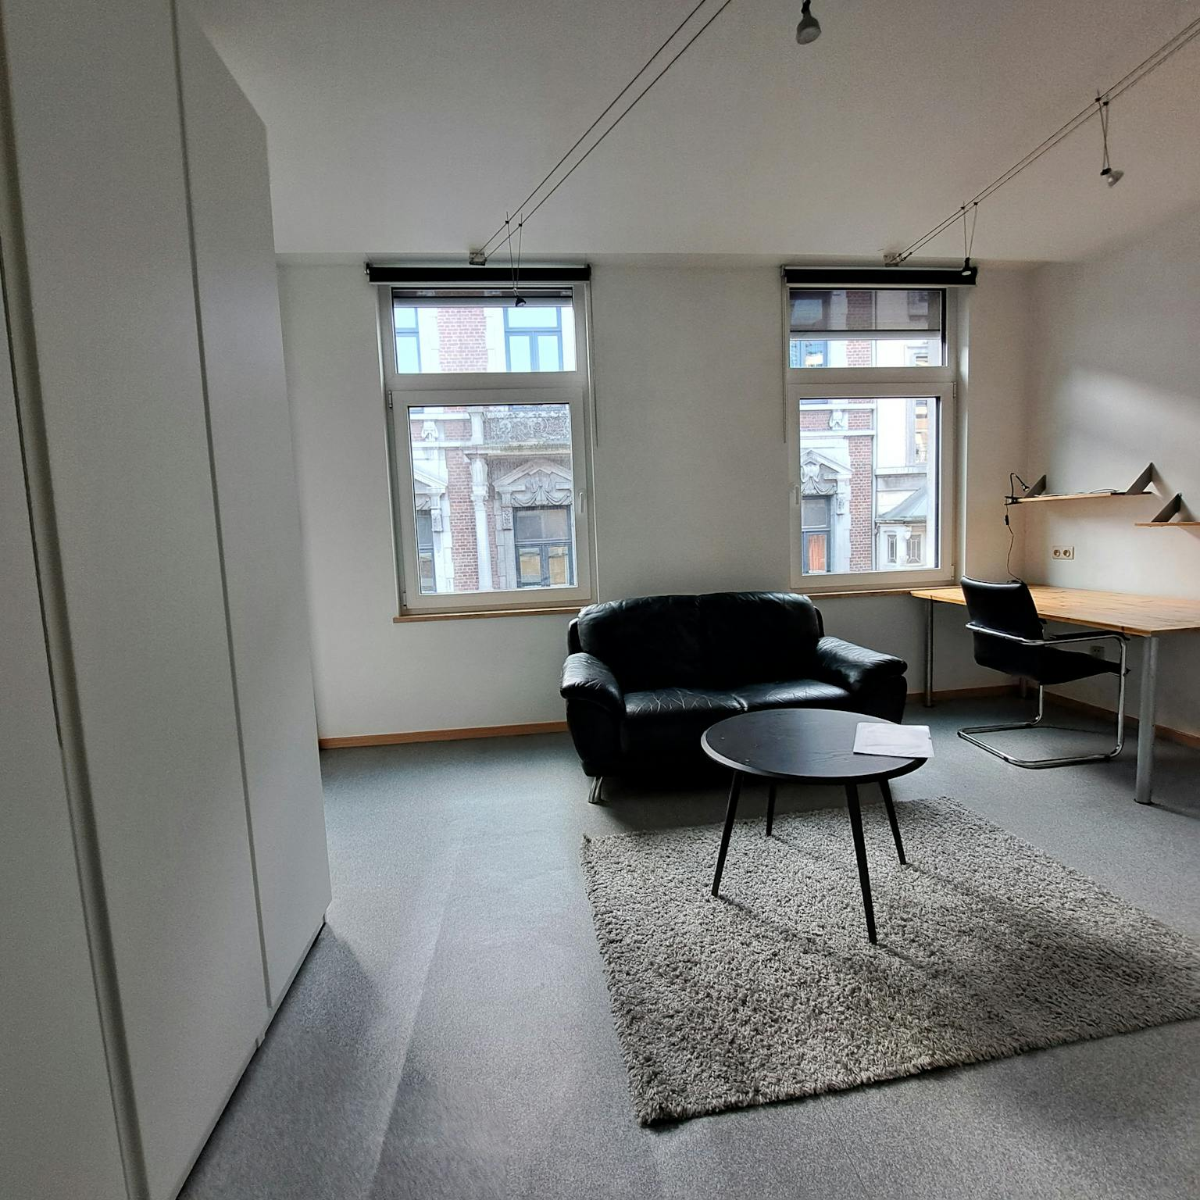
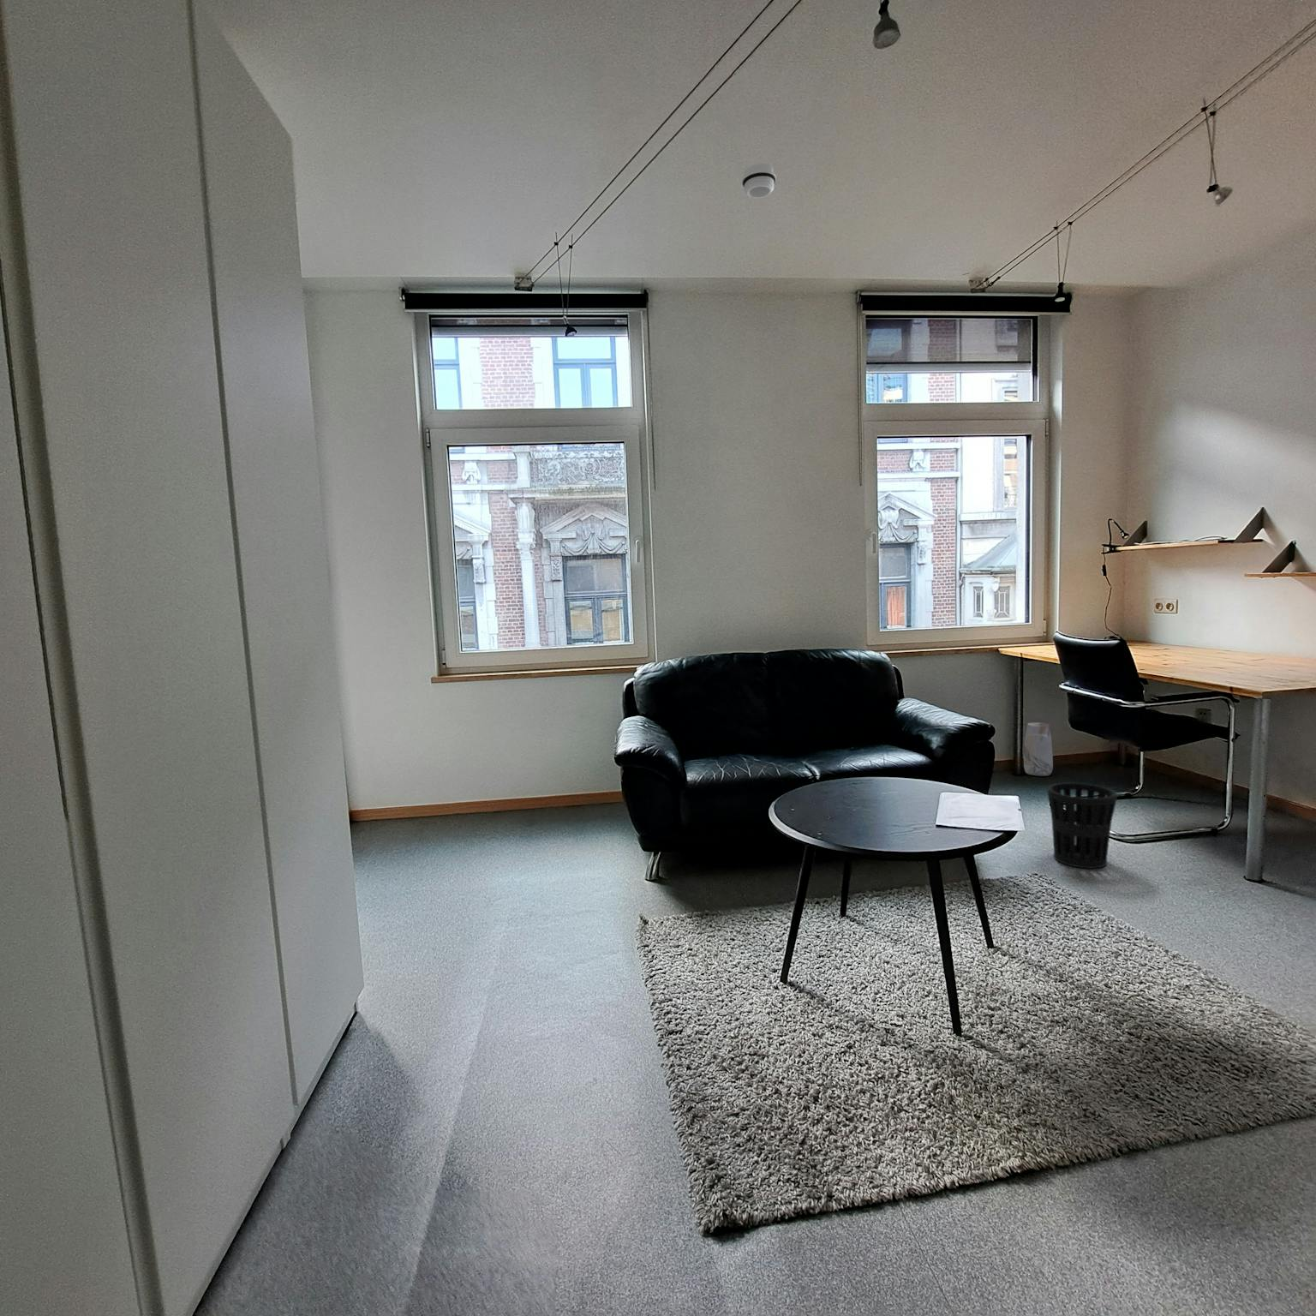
+ wastebasket (1080, 826)
+ smoke detector (758, 182)
+ vase (1038, 748)
